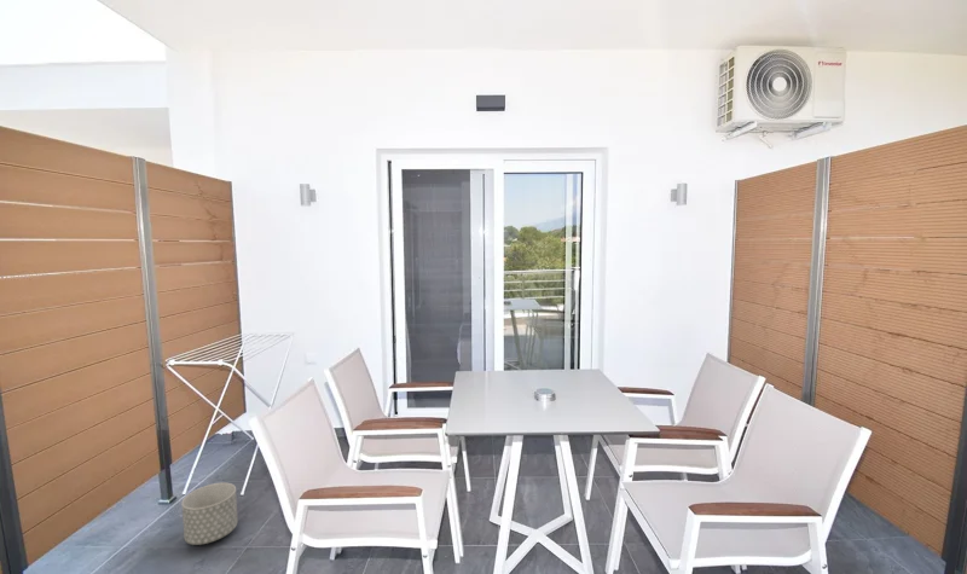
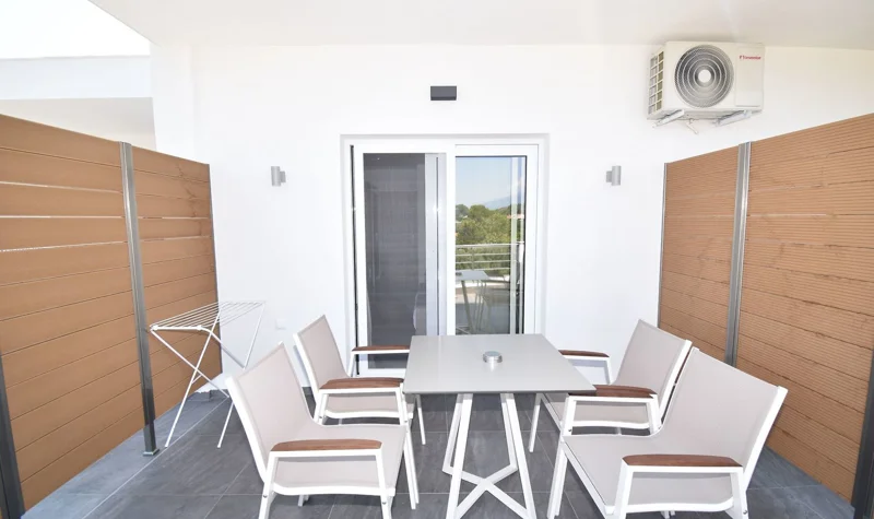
- planter (210, 515)
